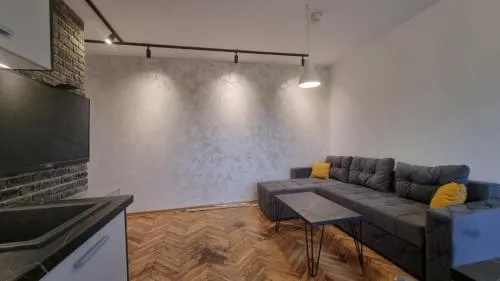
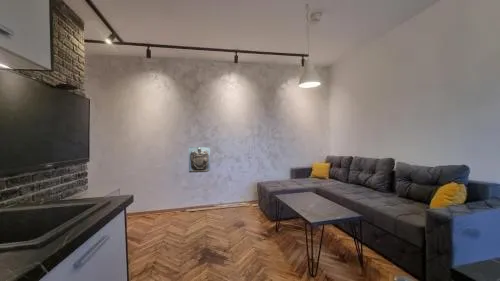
+ wall sculpture (199, 159)
